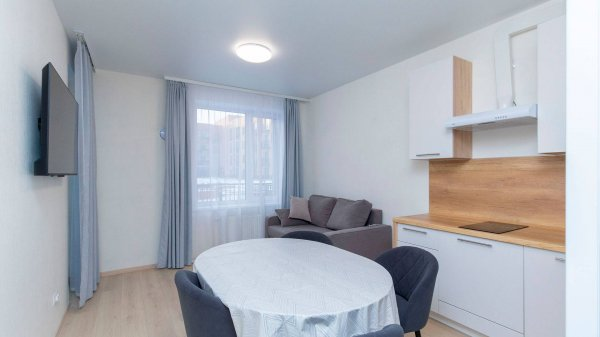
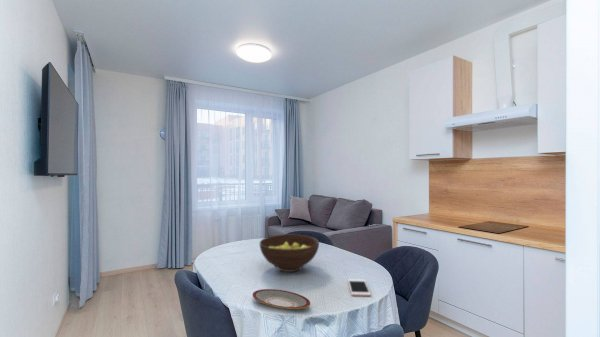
+ fruit bowl (289, 254)
+ plate (280, 300)
+ cell phone (358, 287)
